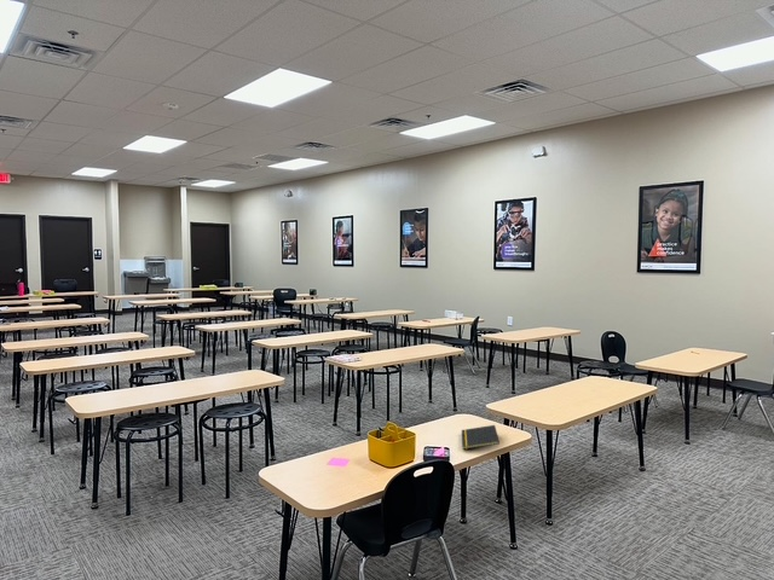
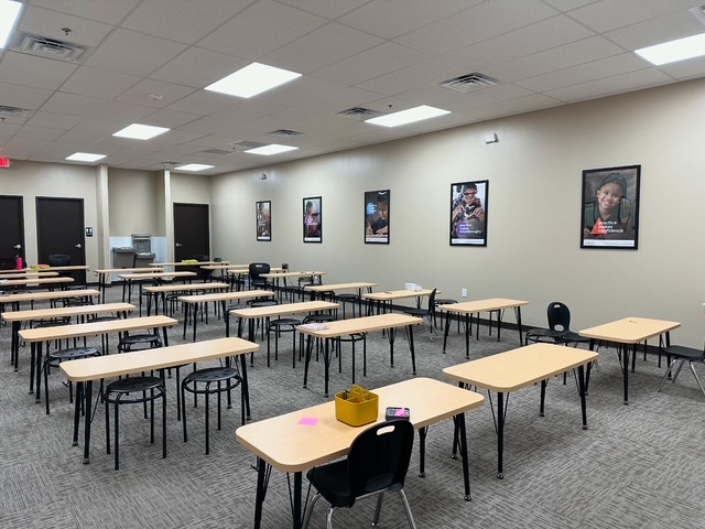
- notepad (479, 436)
